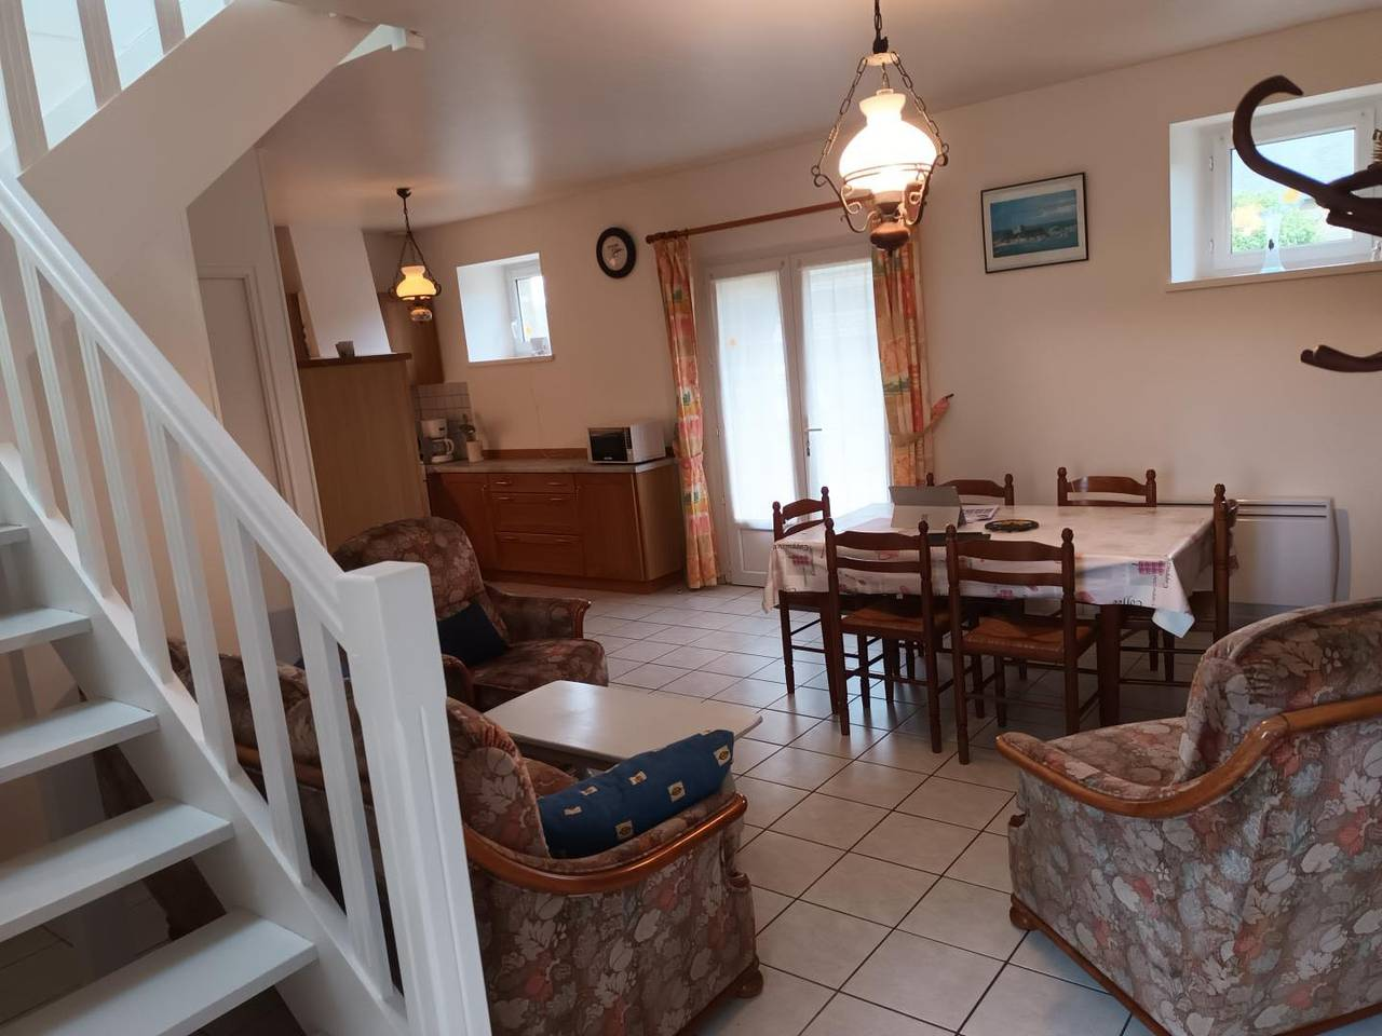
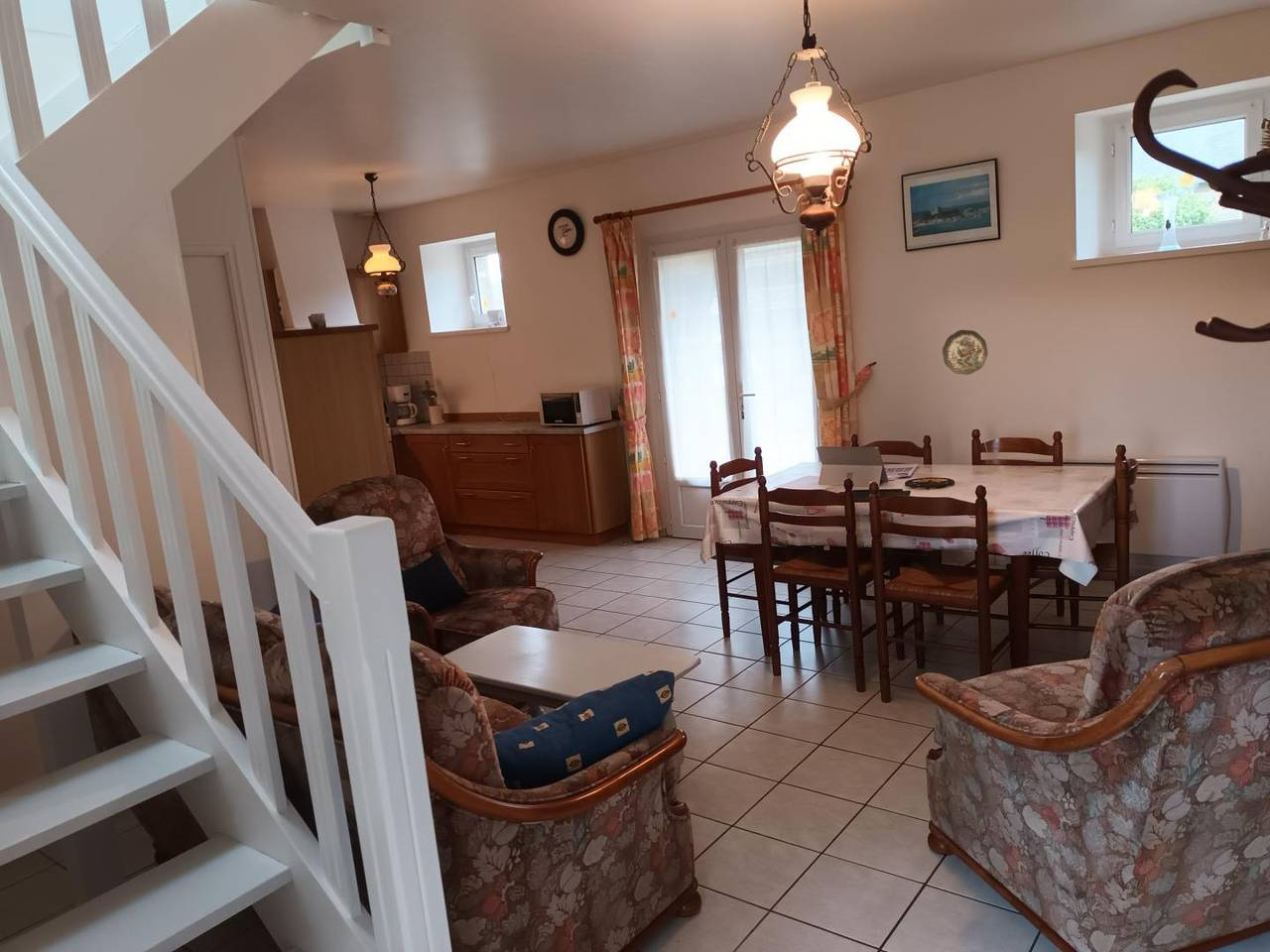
+ decorative plate (964, 352)
